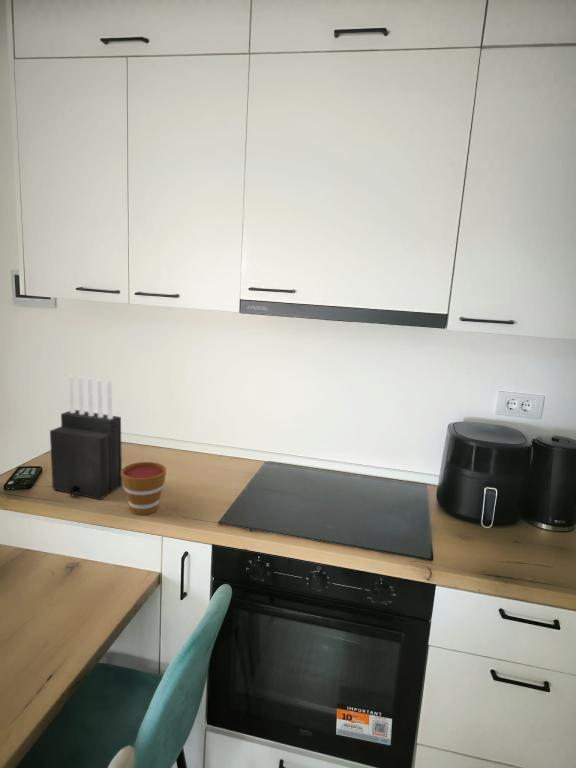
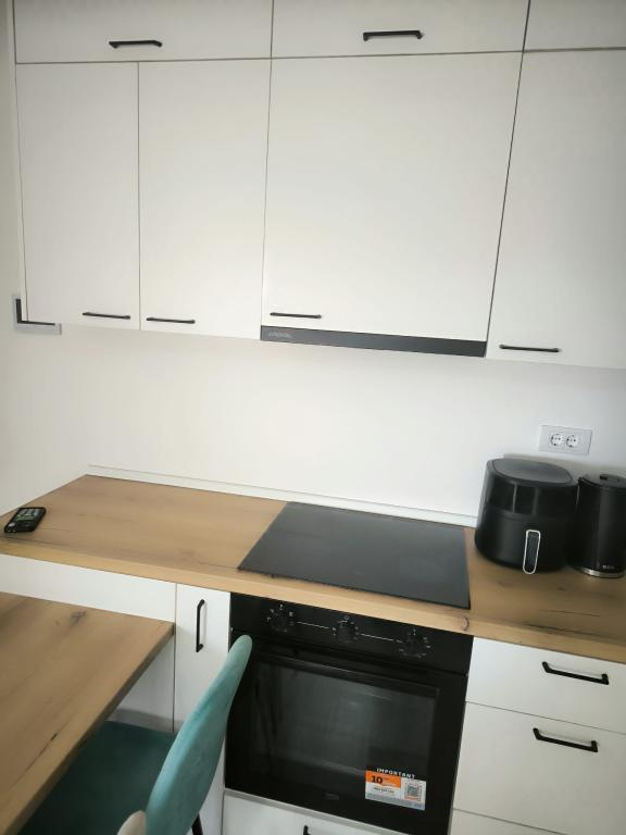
- cup (146, 487)
- knife block (83, 436)
